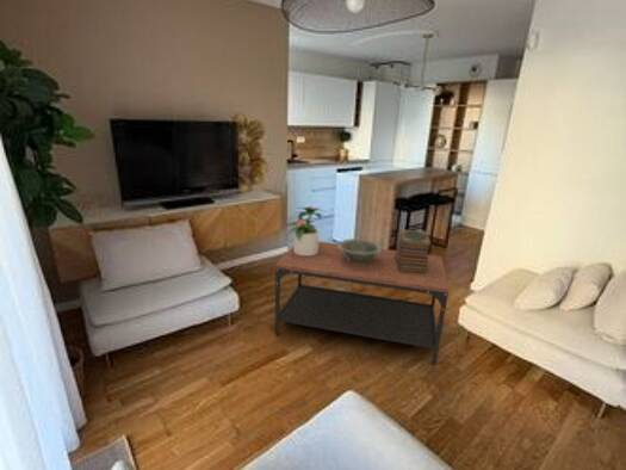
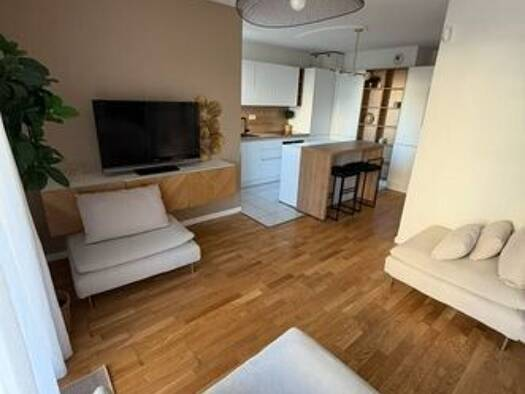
- potted plant (306, 228)
- coffee table (359, 293)
- decorative bowl (359, 253)
- book stack (411, 251)
